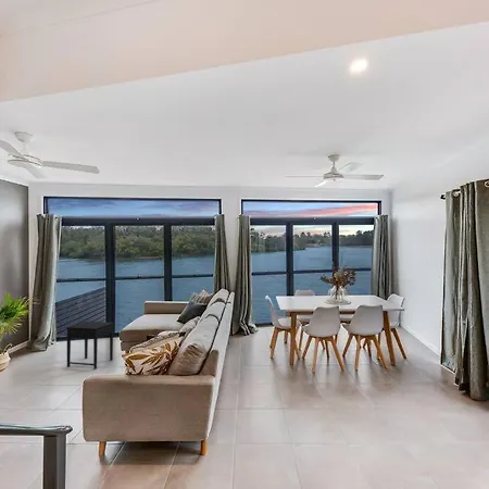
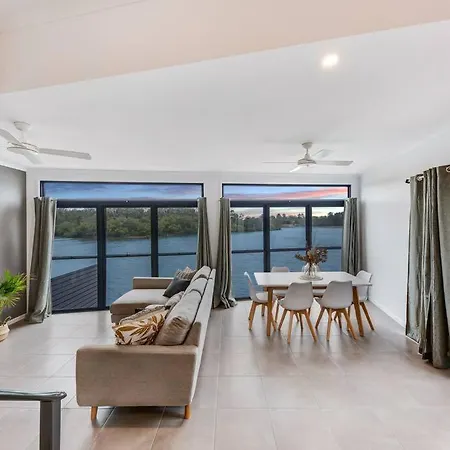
- side table (93, 343)
